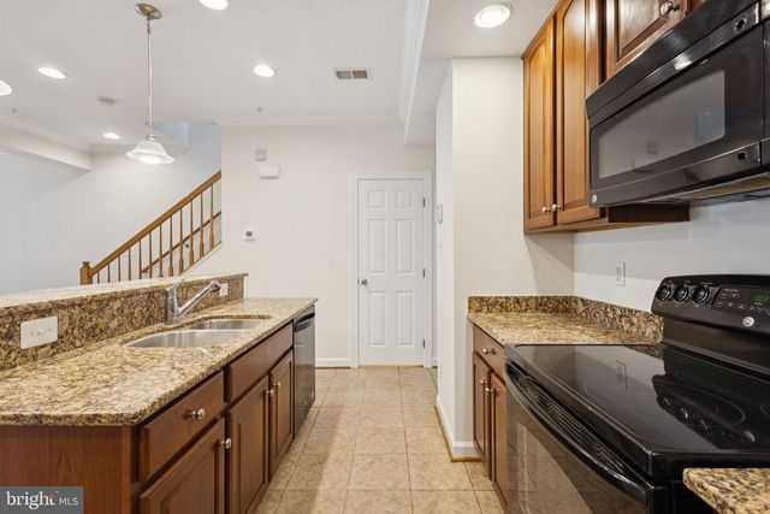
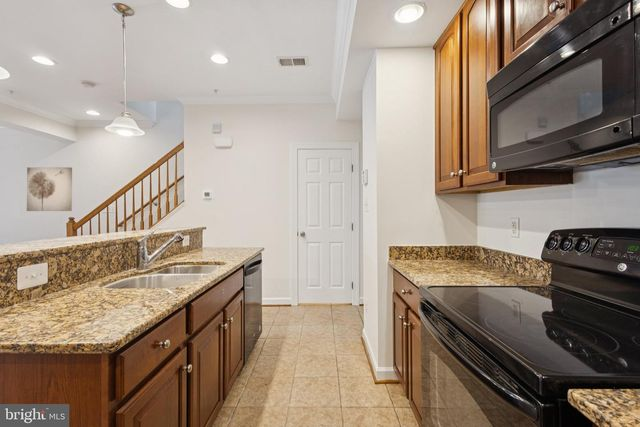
+ wall art (49, 189)
